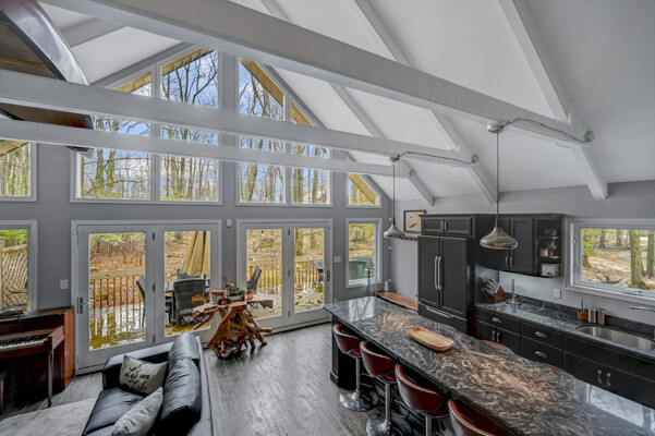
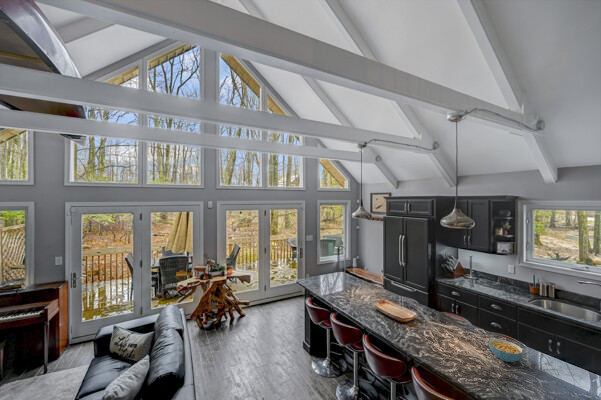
+ cereal bowl (505, 352)
